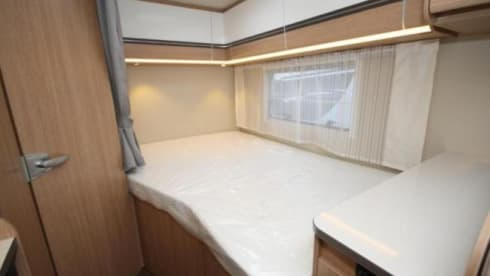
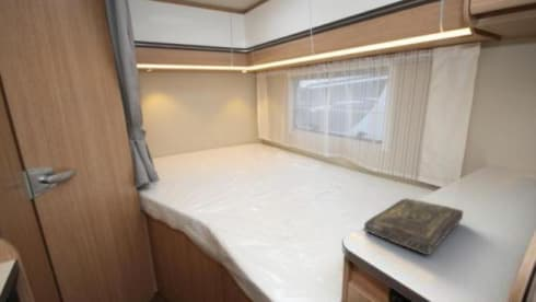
+ book (415, 219)
